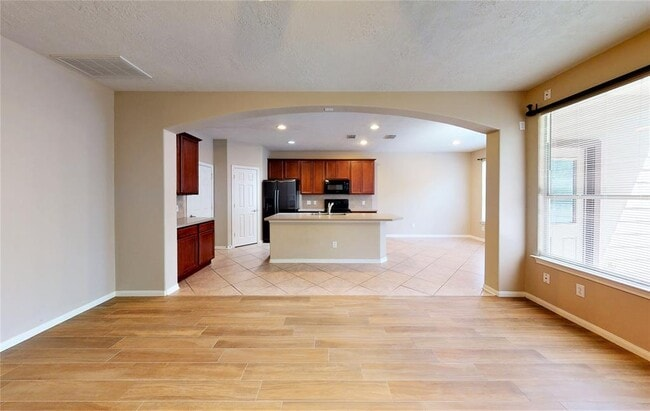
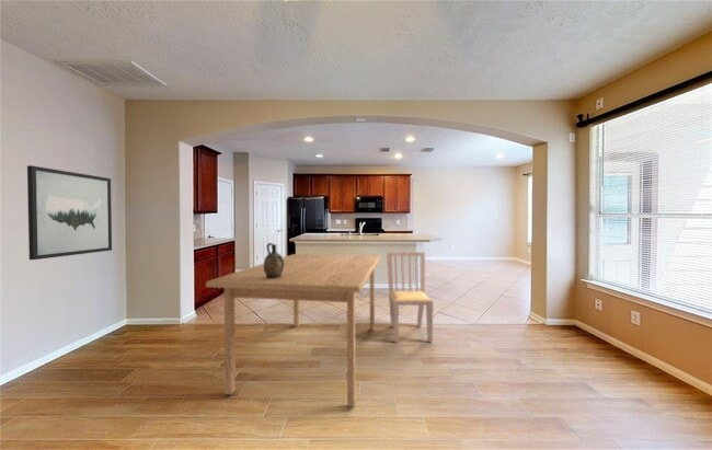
+ wall art (74, 214)
+ dining chair (409, 293)
+ table (315, 300)
+ ceramic jug (273, 259)
